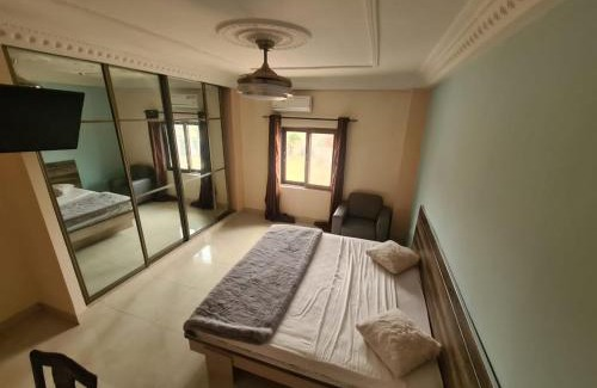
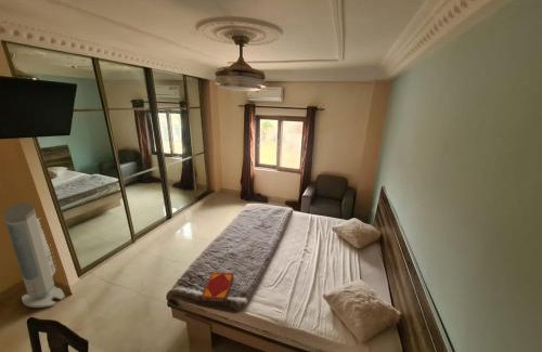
+ hardback book (218, 286)
+ air purifier (31, 253)
